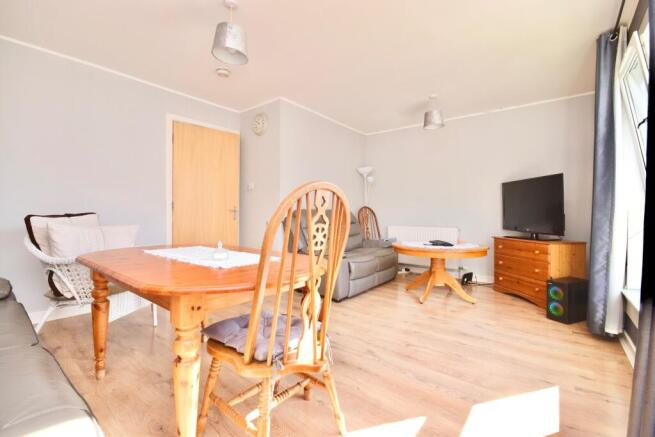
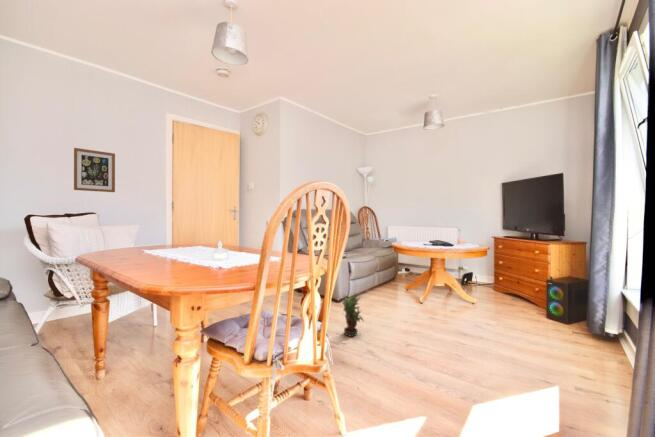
+ potted plant (353, 313)
+ wall art (95, 171)
